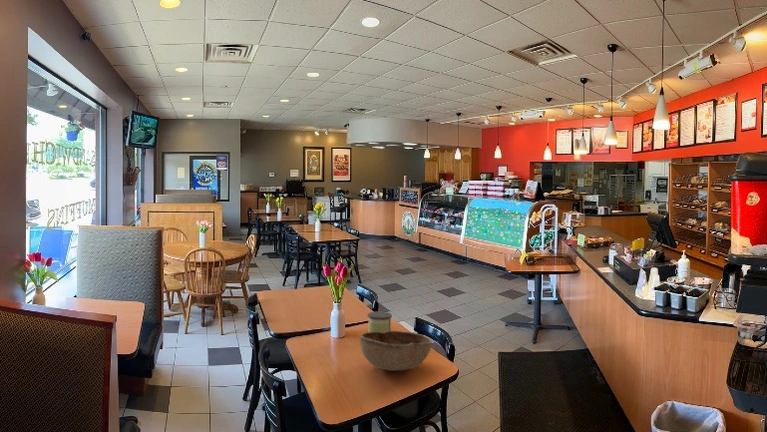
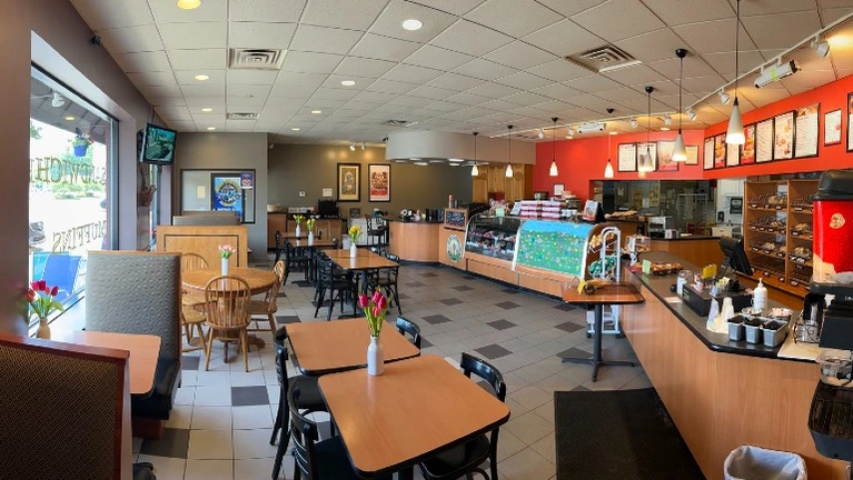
- bowl (395, 349)
- candle (379, 324)
